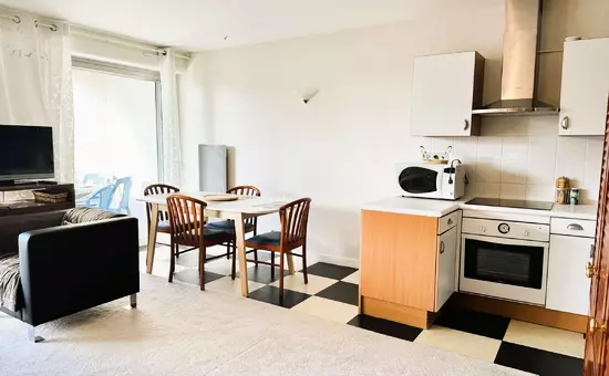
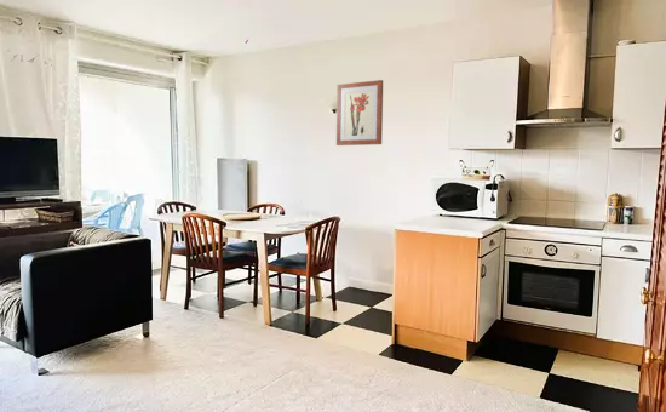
+ wall art (358, 114)
